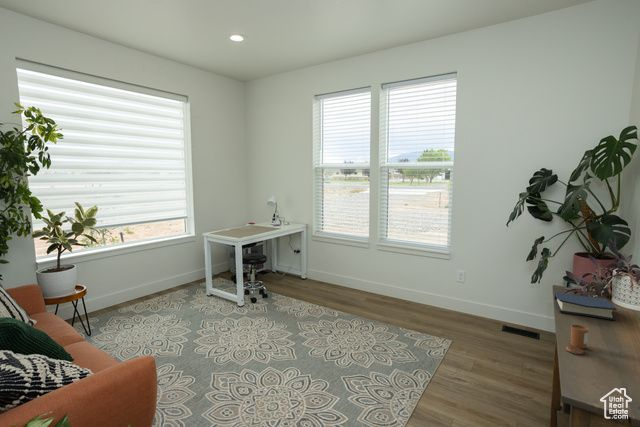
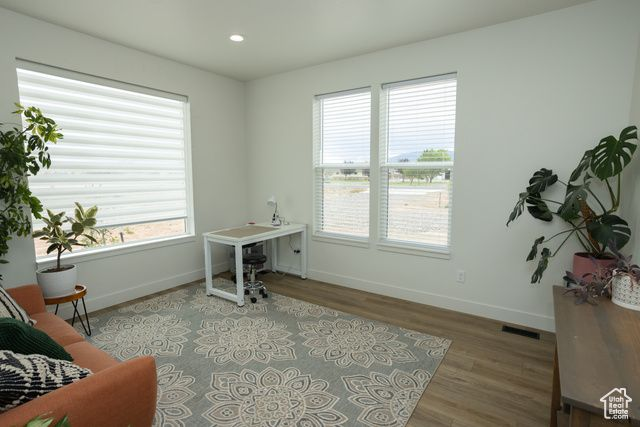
- hardback book (583, 303)
- candle (577, 339)
